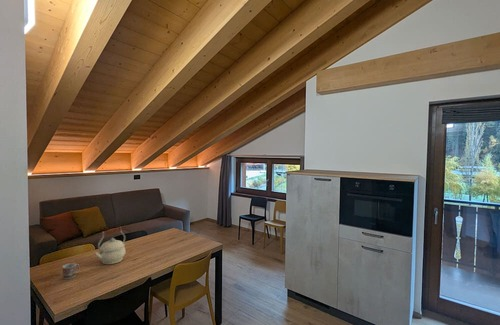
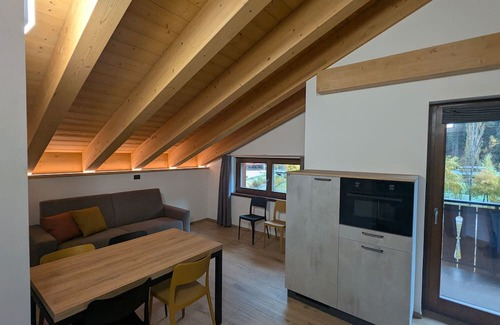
- kettle (110, 245)
- cup (71, 270)
